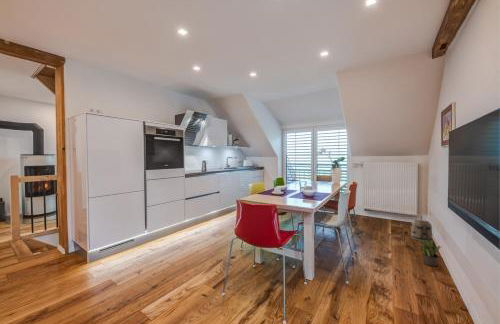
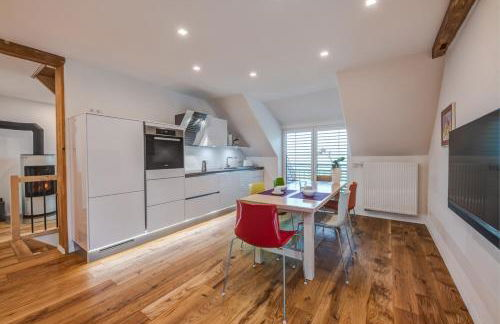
- basket (421, 226)
- potted plant (431, 250)
